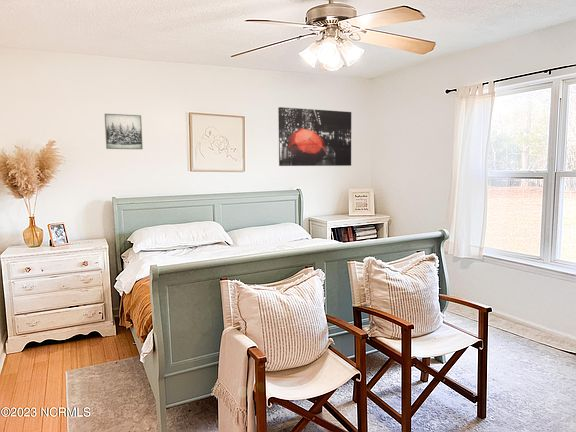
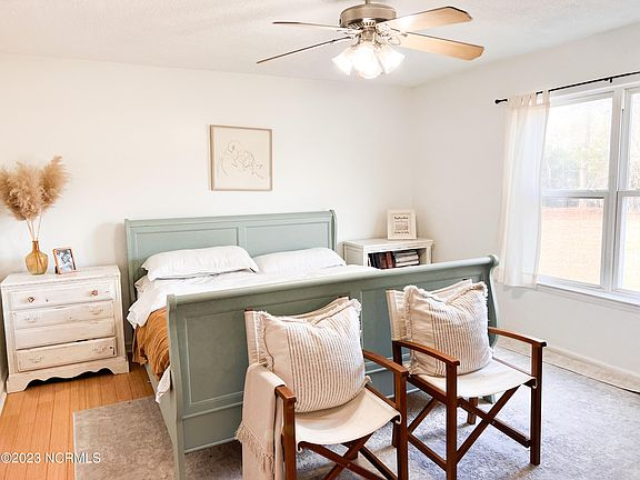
- wall art (316, 138)
- wall art (123, 131)
